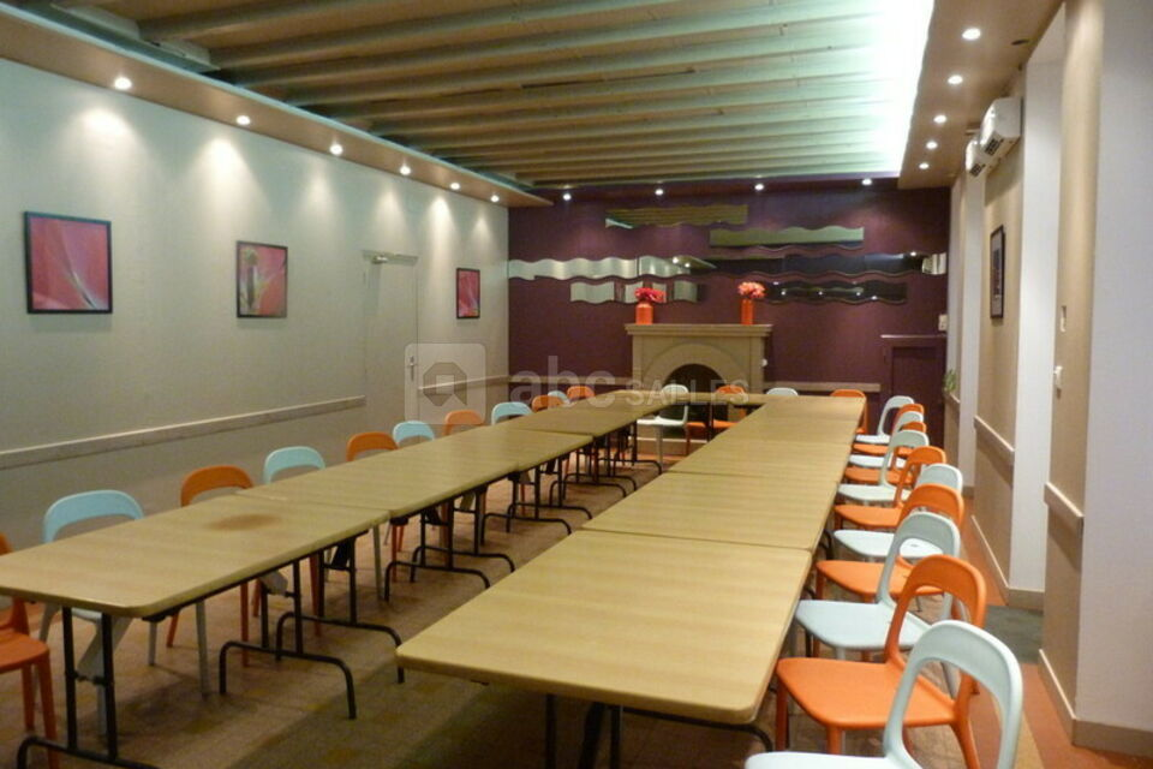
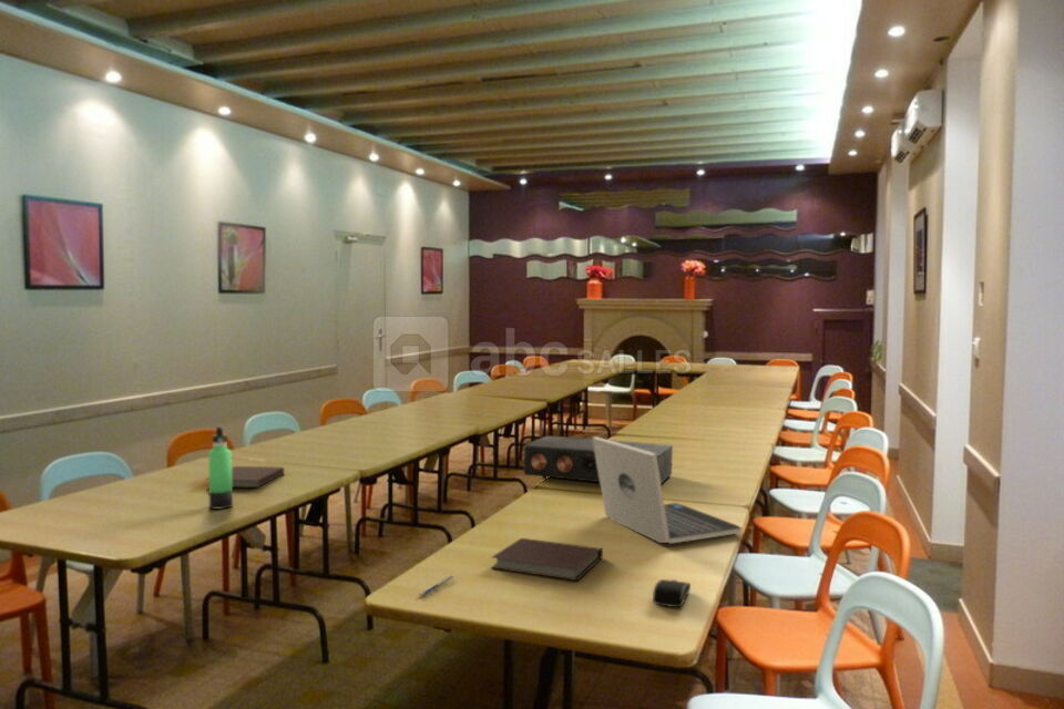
+ speaker (595, 460)
+ notebook (246, 476)
+ notebook (548, 557)
+ computer mouse (672, 589)
+ pen (437, 585)
+ thermos bottle (219, 466)
+ laptop (661, 486)
